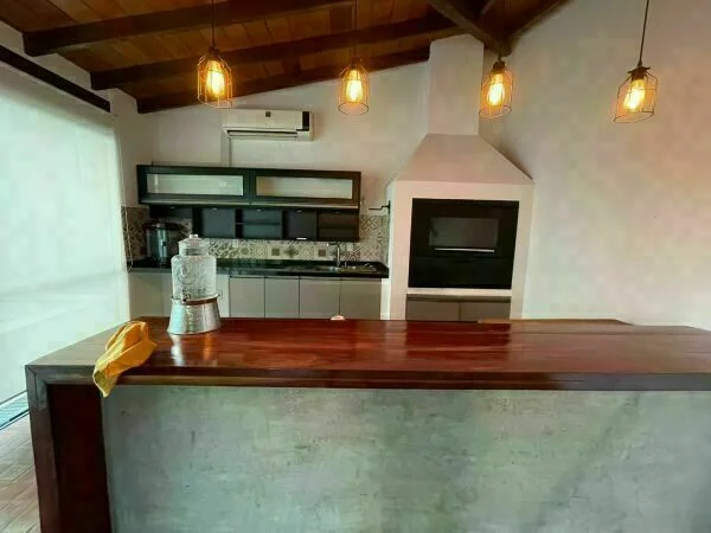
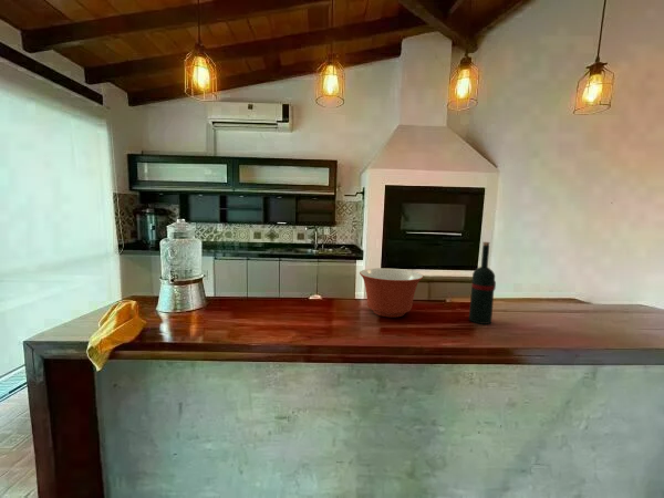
+ wine bottle (485, 281)
+ mixing bowl (390, 292)
